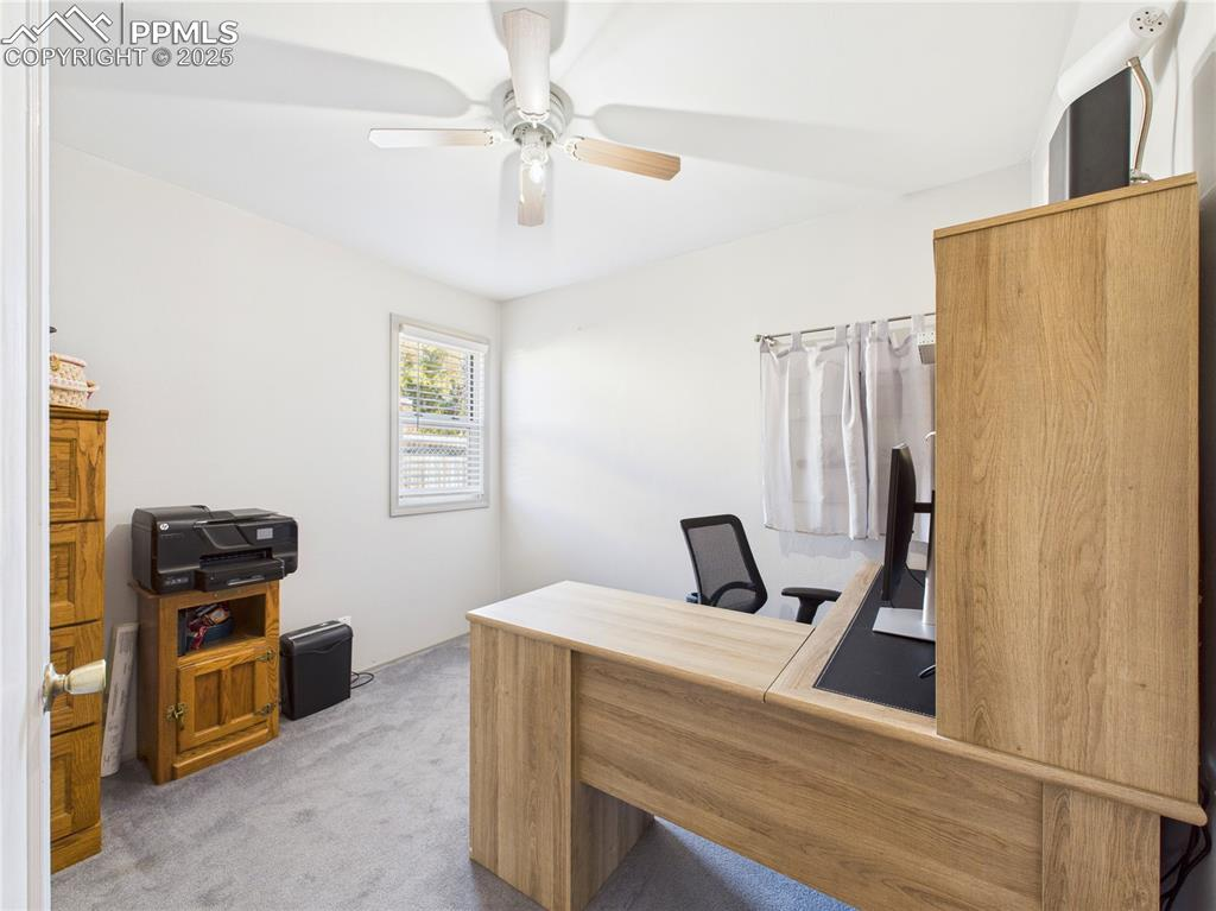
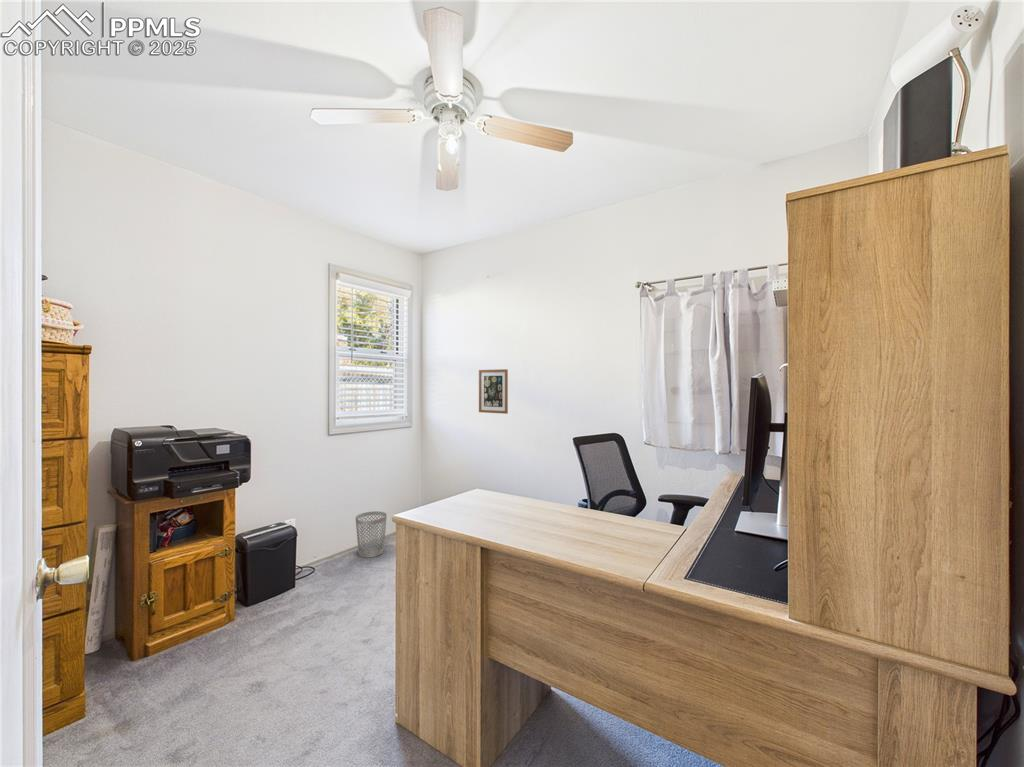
+ wall art (492, 391)
+ wastebasket (371, 534)
